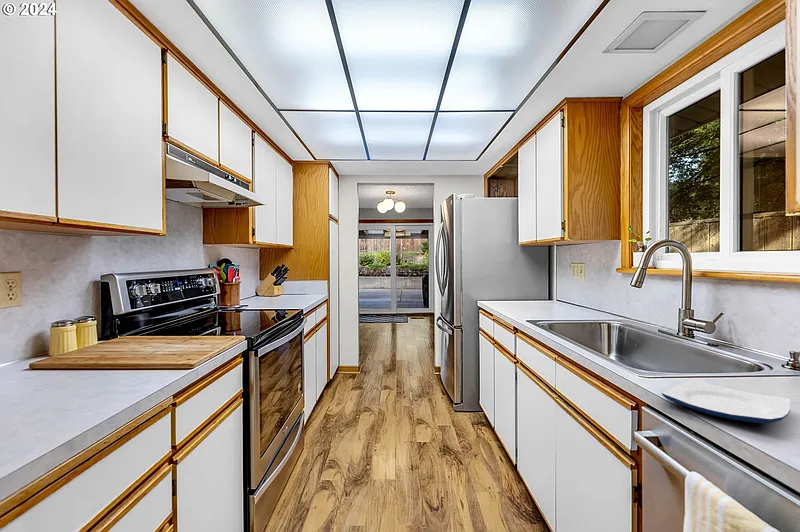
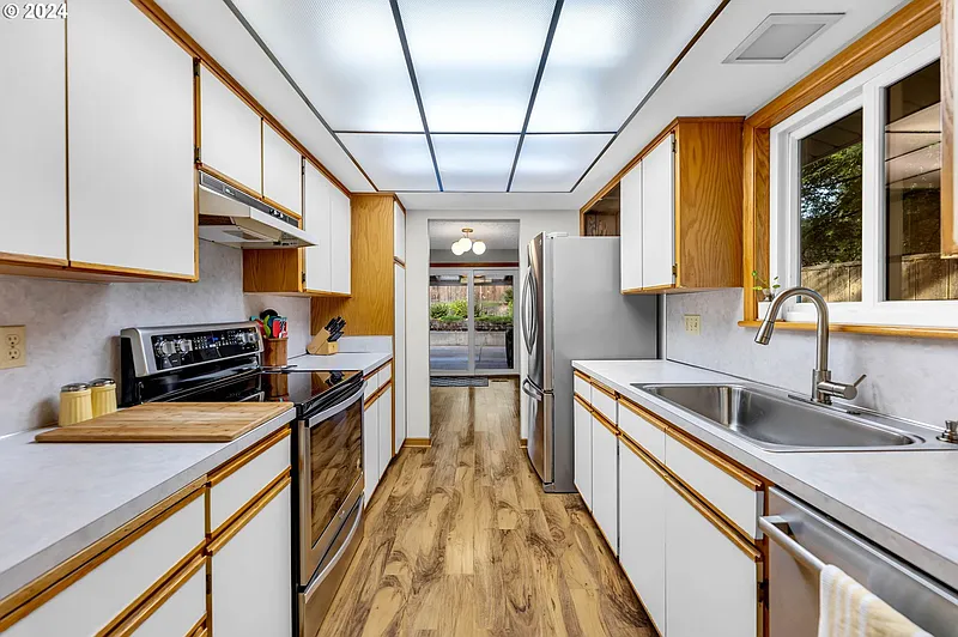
- plate (724, 401)
